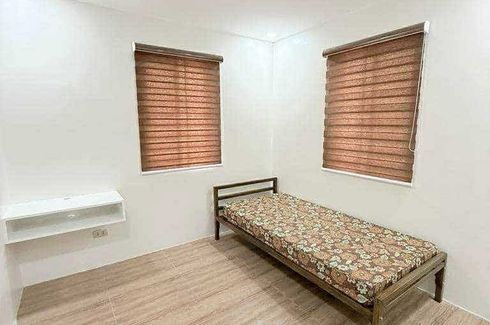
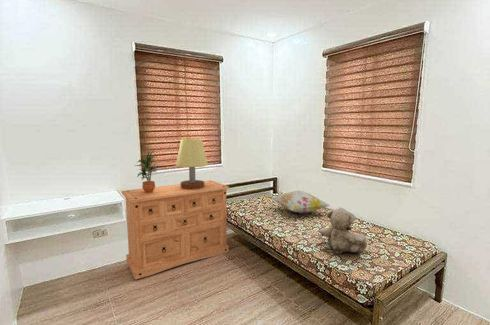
+ teddy bear (343, 227)
+ table lamp (192, 163)
+ potted plant (147, 171)
+ dresser (178, 223)
+ decorative pillow (298, 201)
